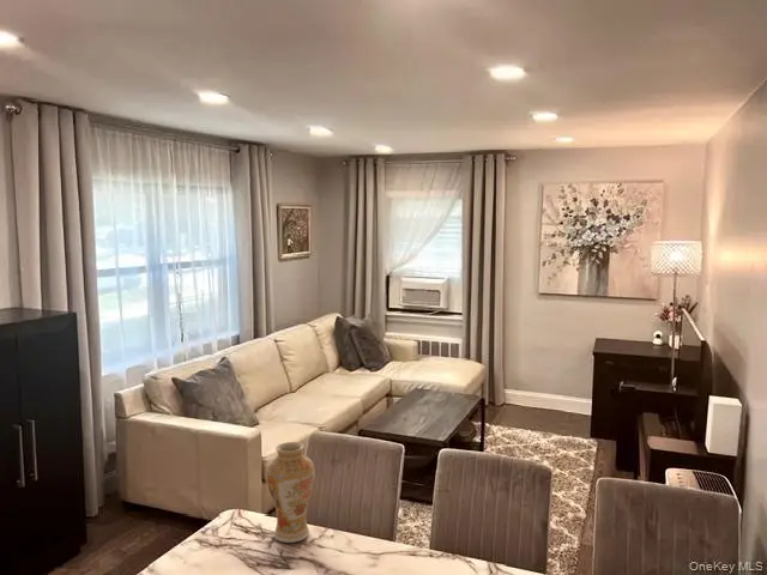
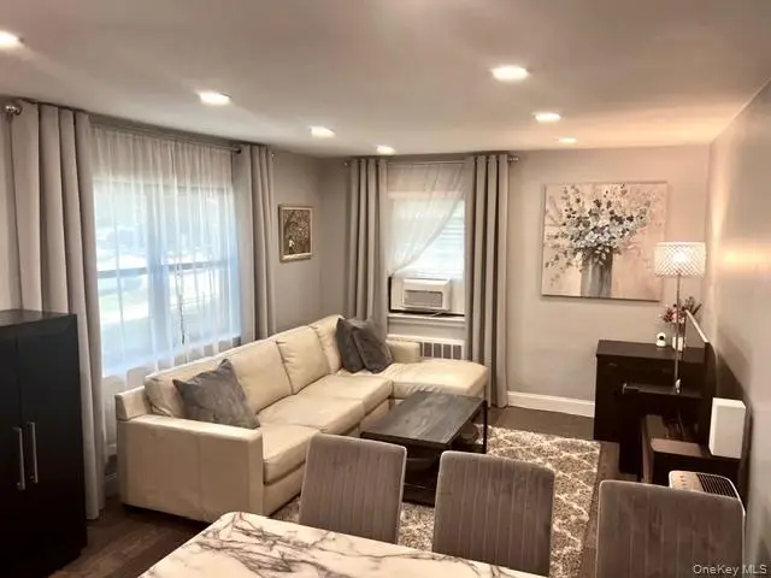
- vase (290, 490)
